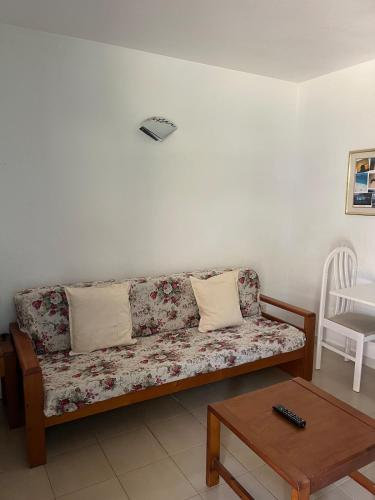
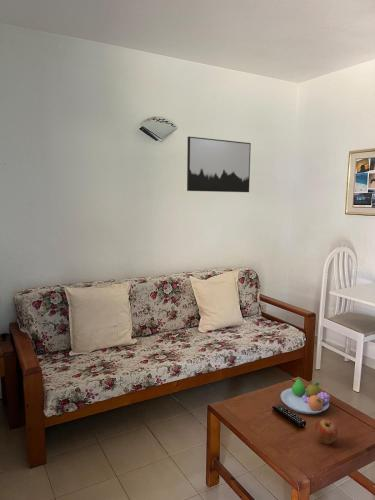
+ wall art (220, 166)
+ fruit bowl (305, 394)
+ apple (326, 430)
